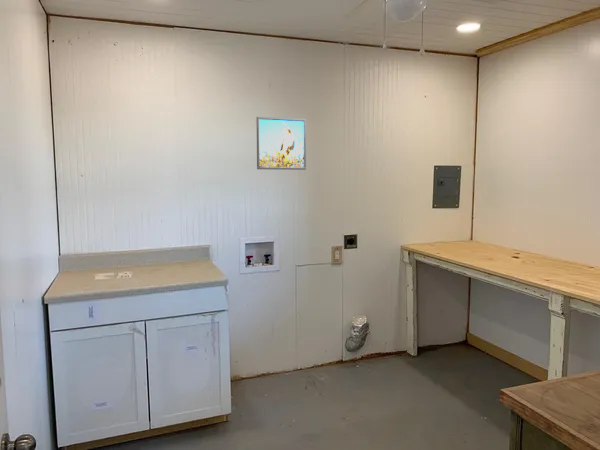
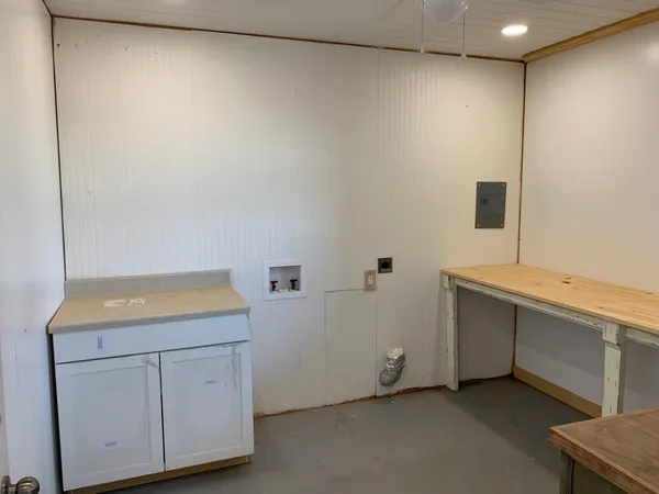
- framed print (281, 143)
